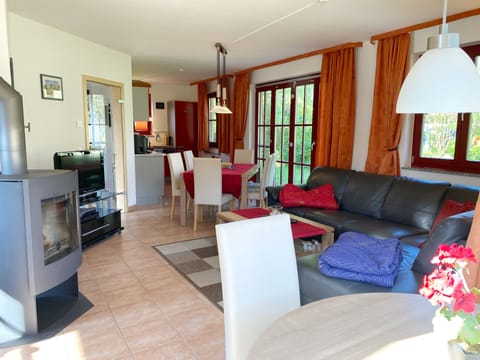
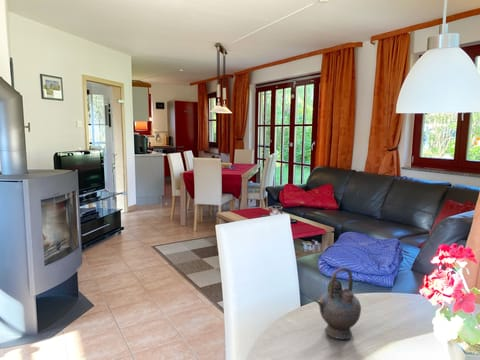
+ teapot (336, 300)
